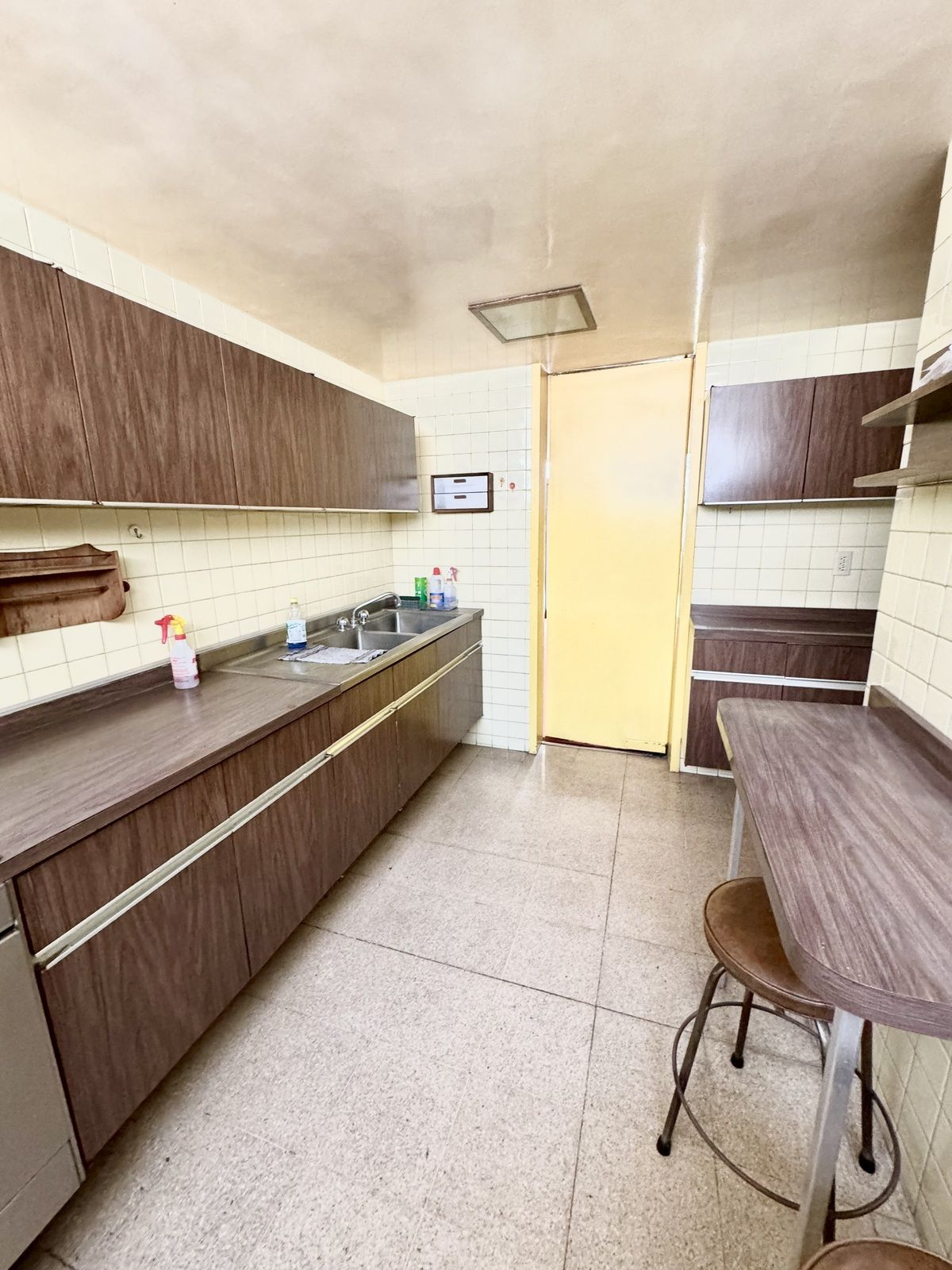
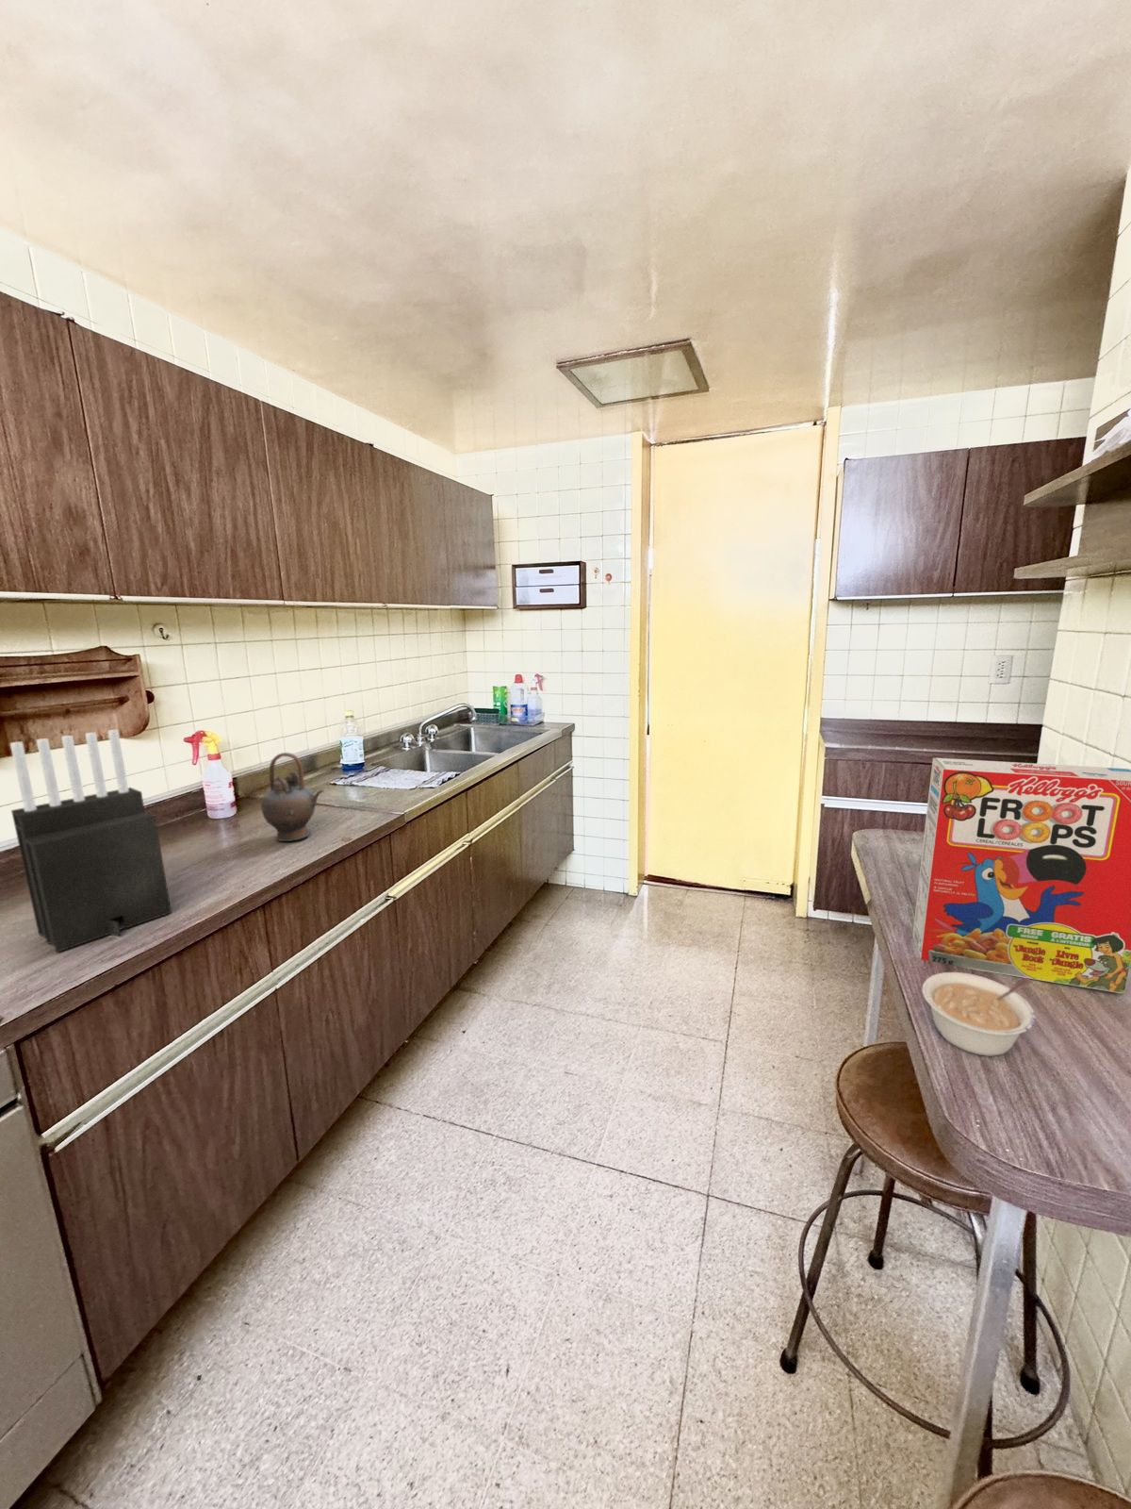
+ legume (974, 1011)
+ knife block (91, 834)
+ teapot (293, 795)
+ cereal box (1023, 869)
